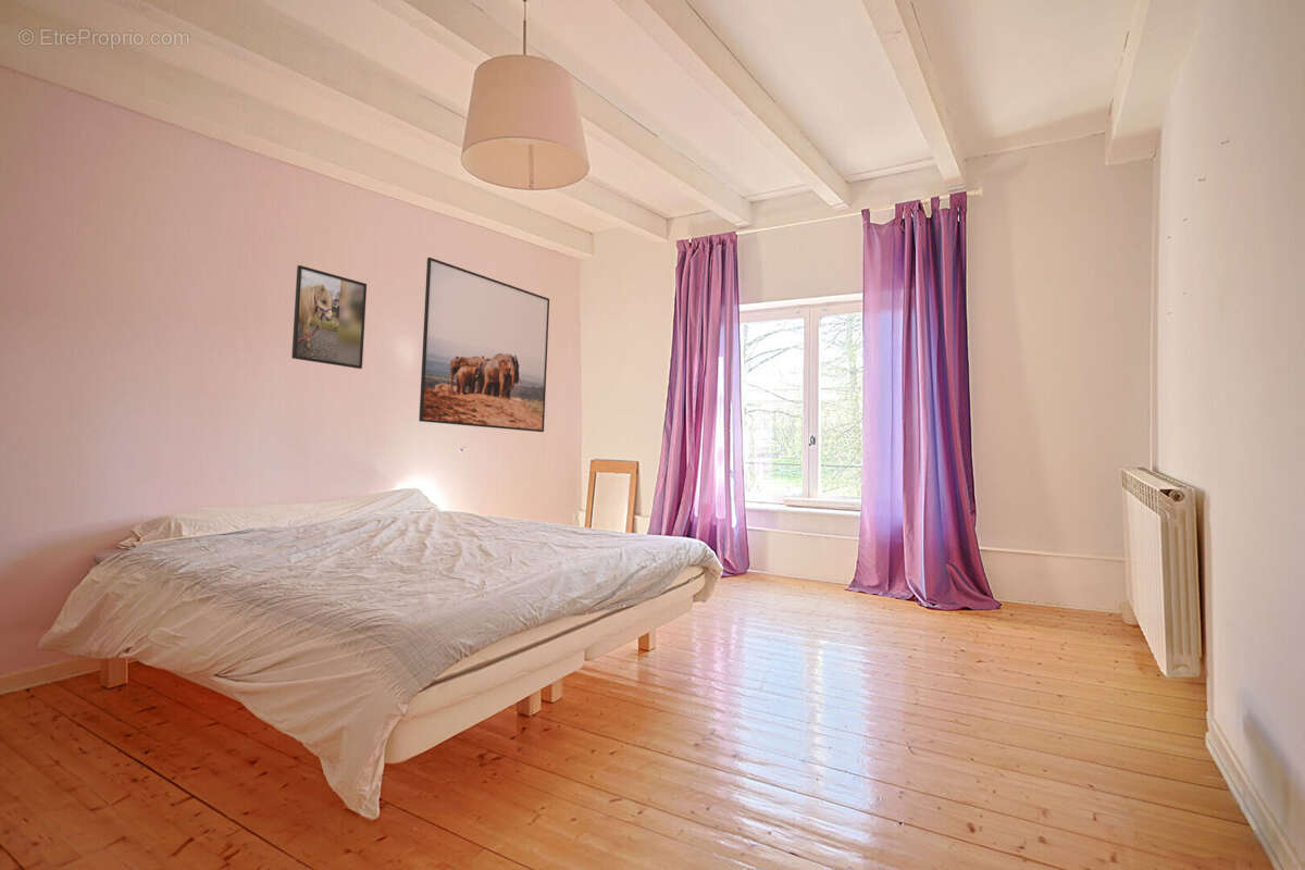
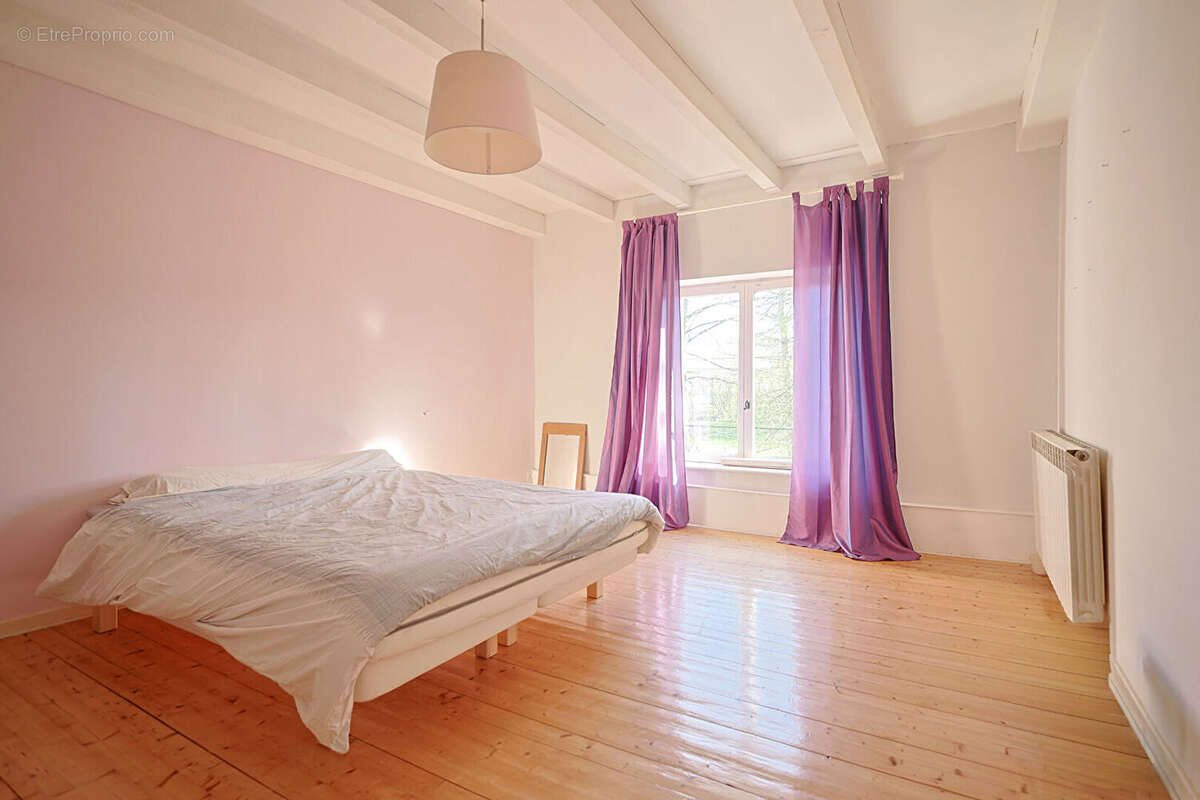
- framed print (490, 352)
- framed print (331, 319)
